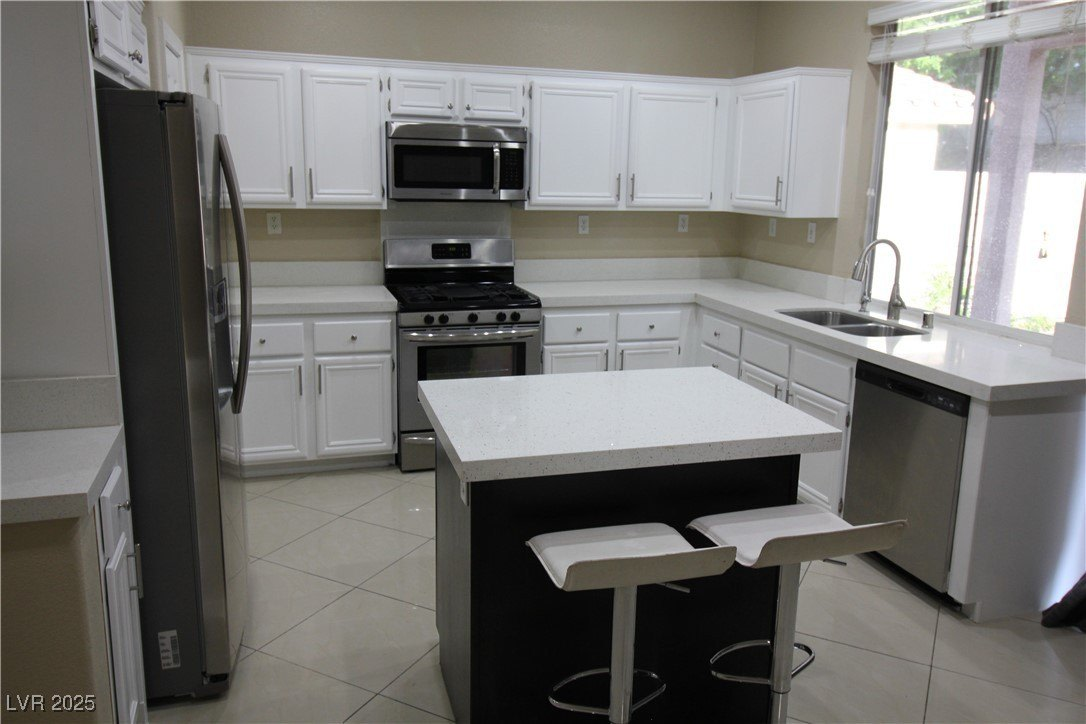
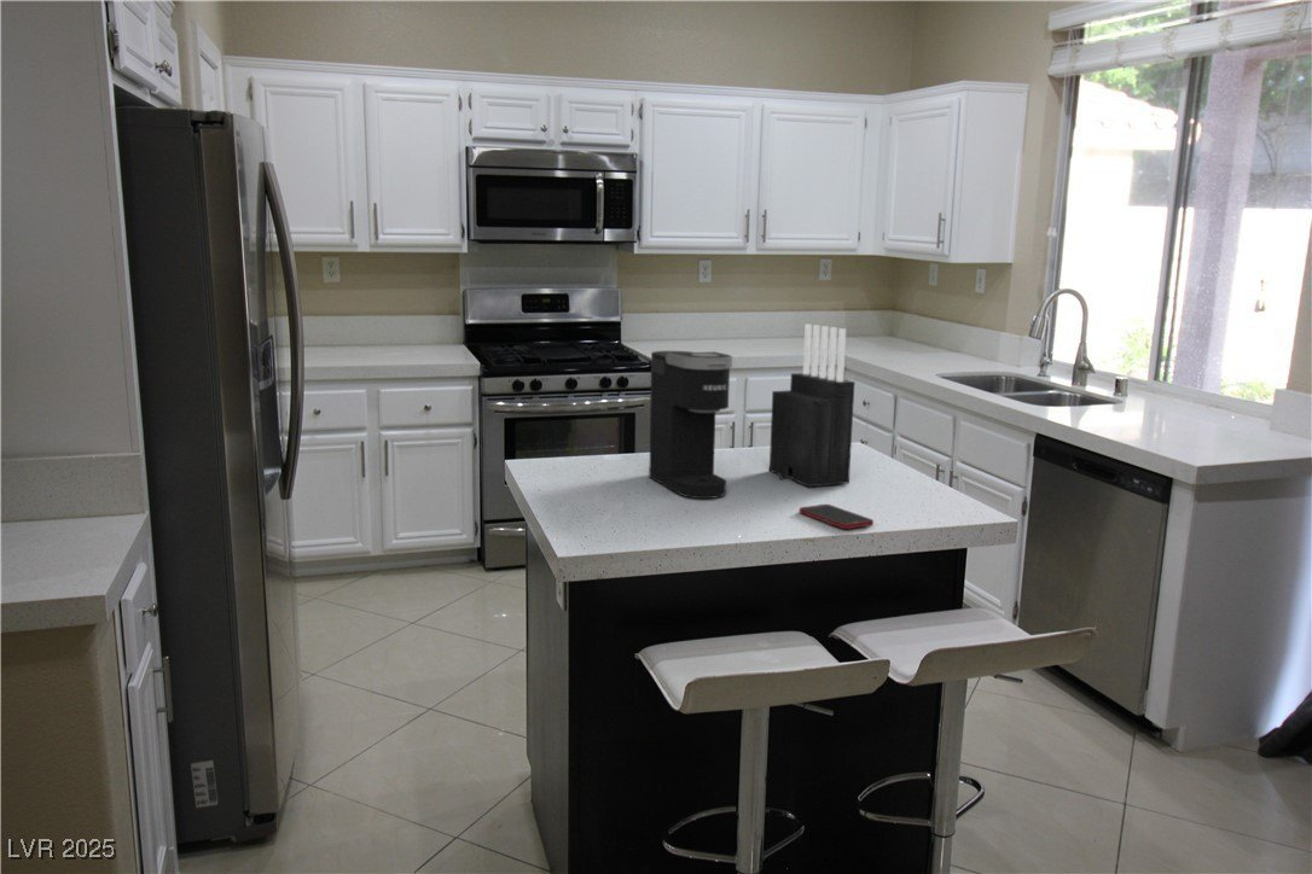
+ coffee maker (687, 419)
+ knife block (807, 403)
+ cell phone (835, 515)
